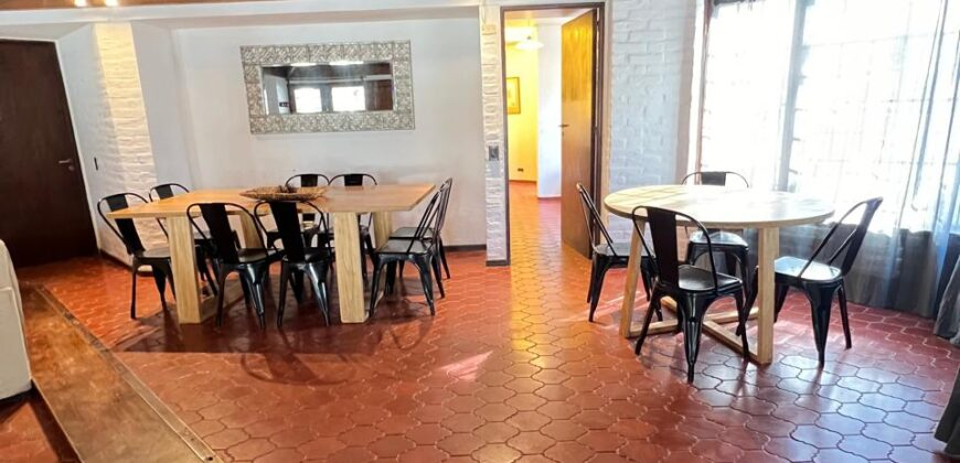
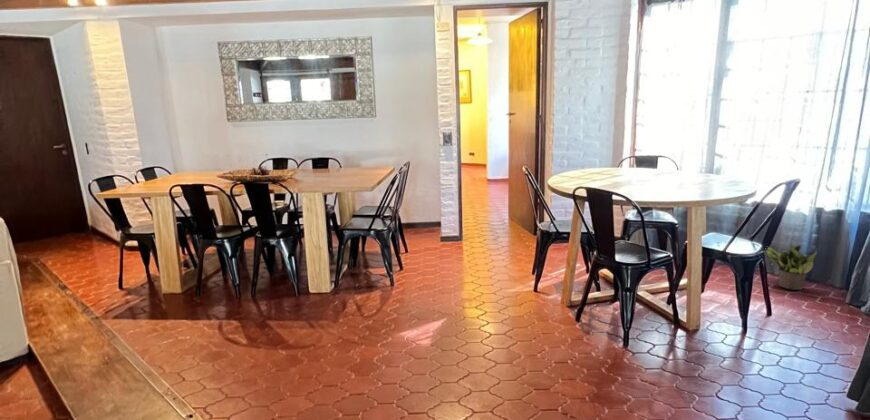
+ potted plant (787, 263)
